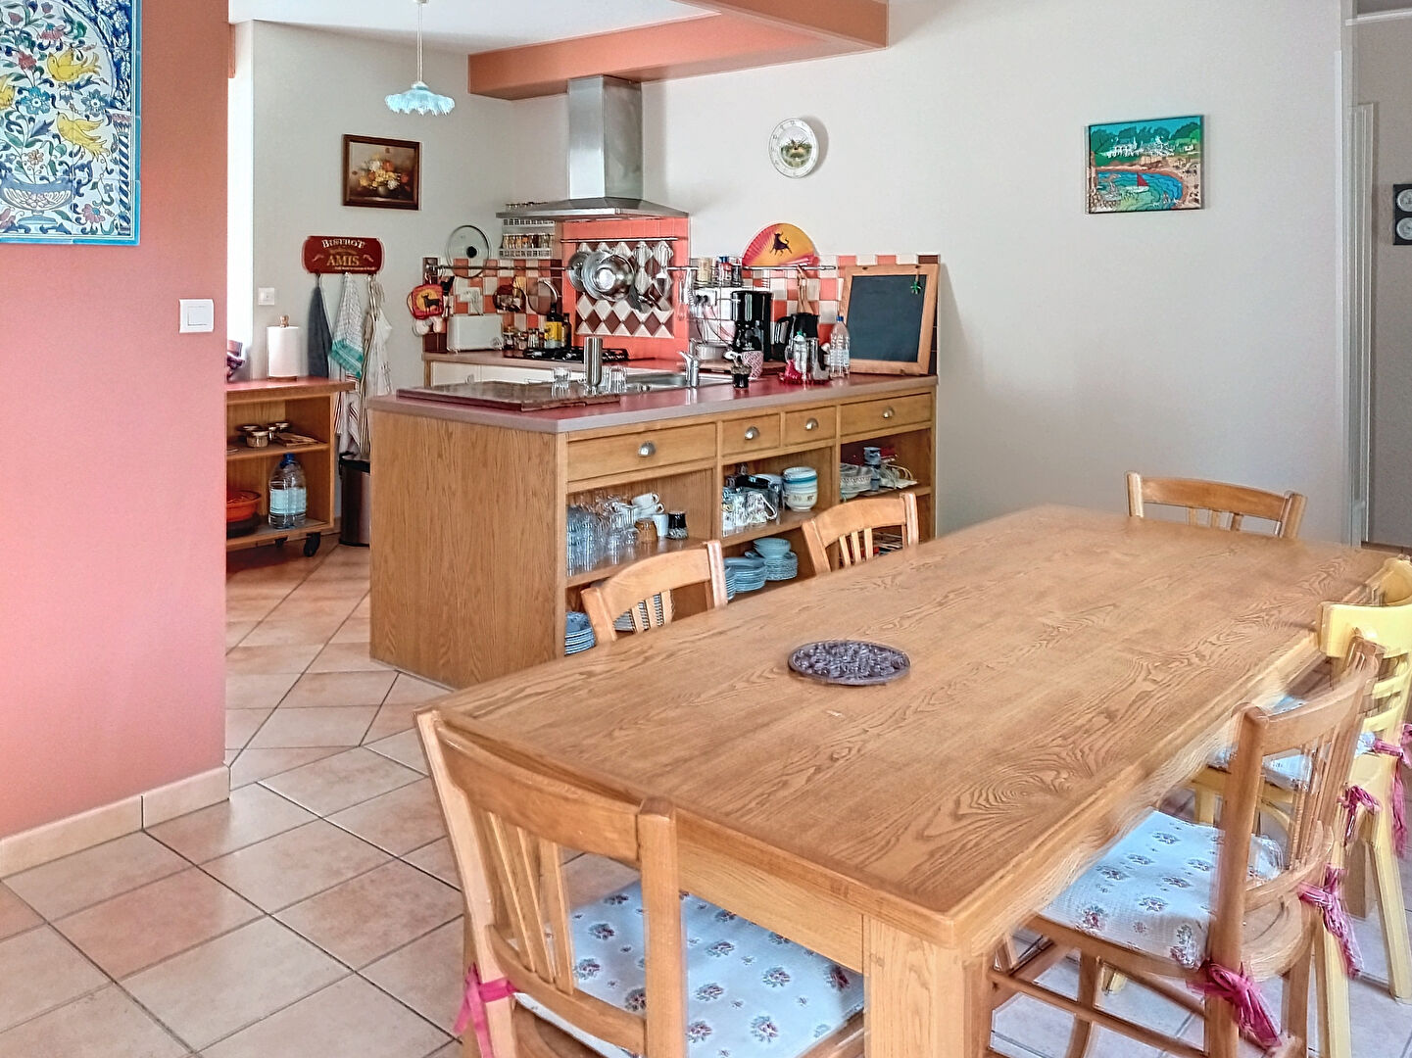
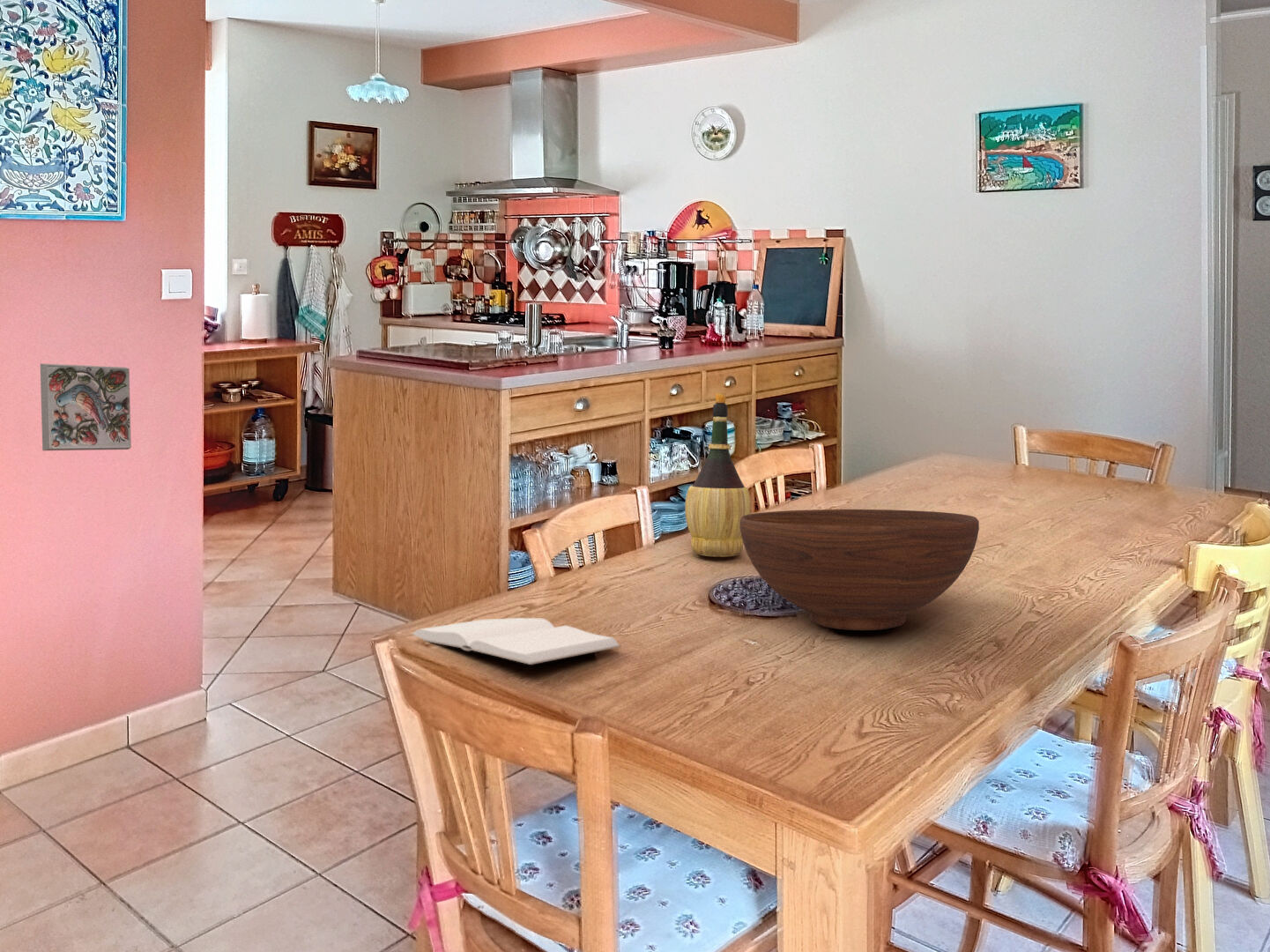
+ decorative tile (87, 407)
+ fruit bowl (857, 570)
+ book (511, 635)
+ wine bottle (717, 474)
